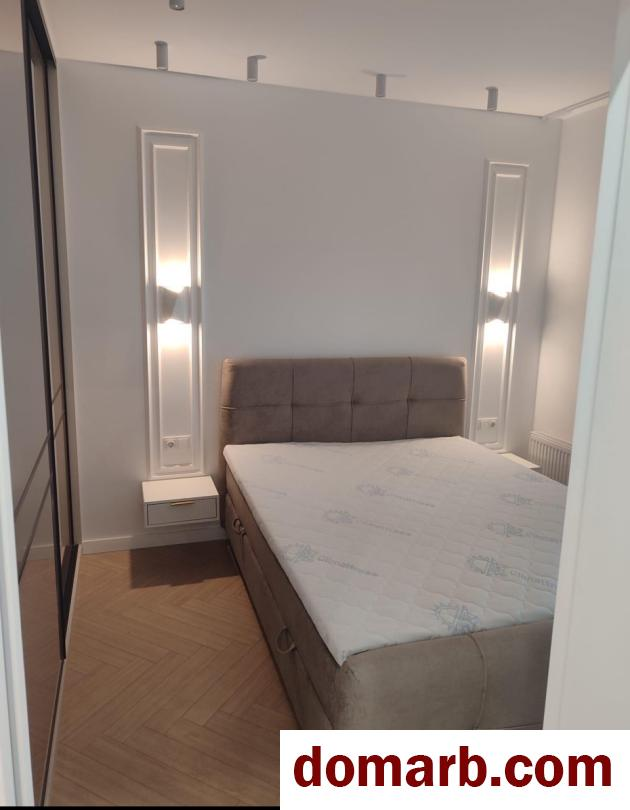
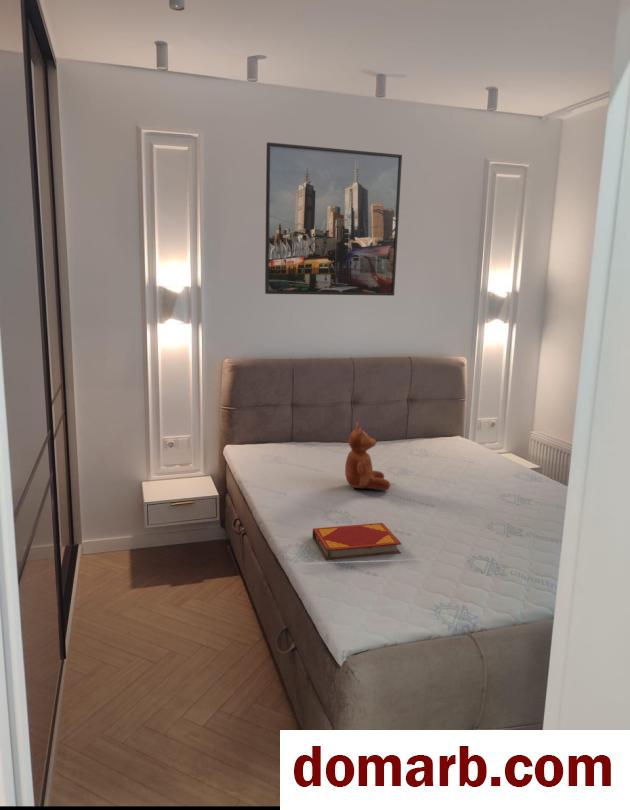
+ toy (367, 455)
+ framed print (334, 223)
+ hardback book (355, 540)
